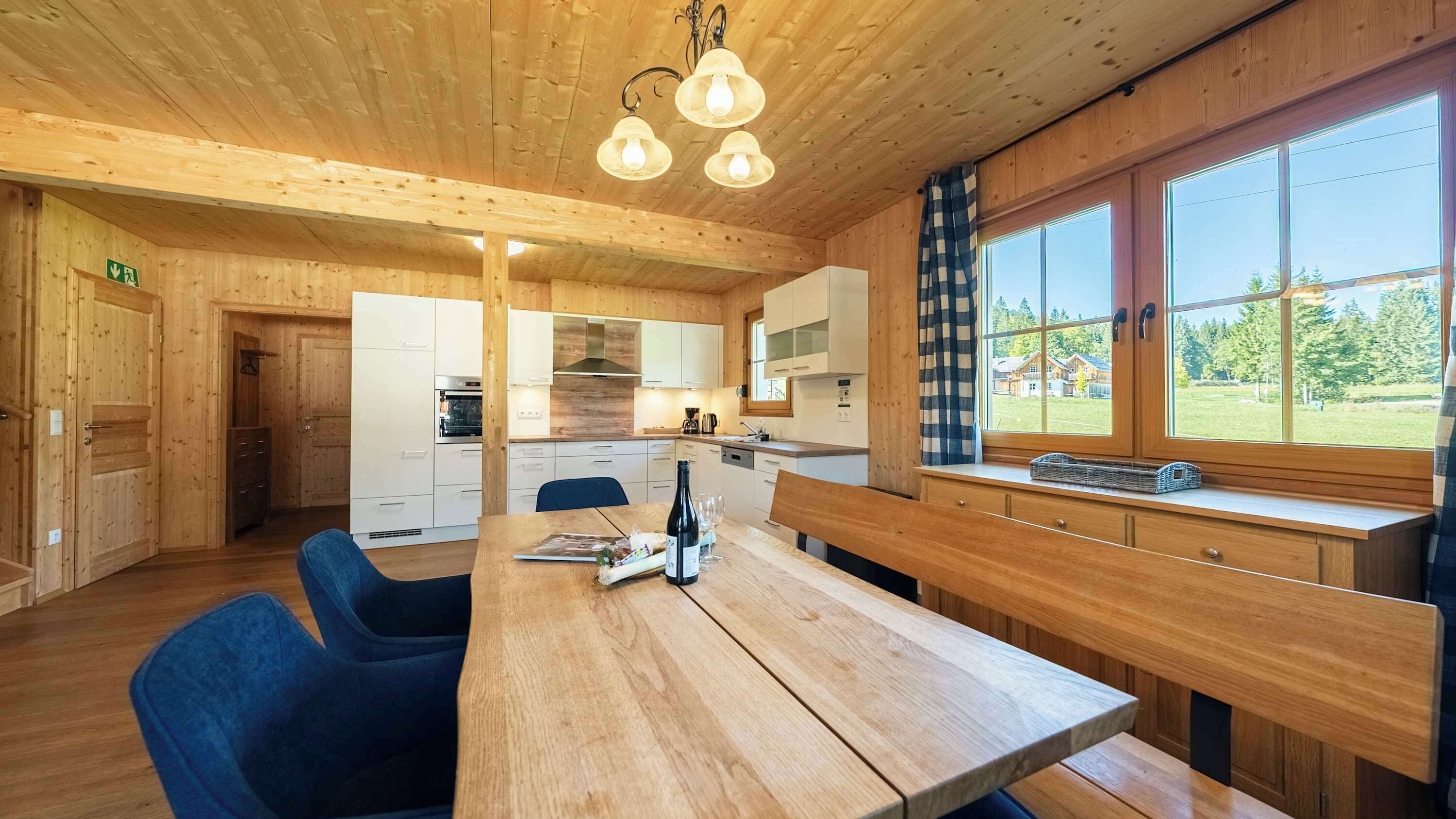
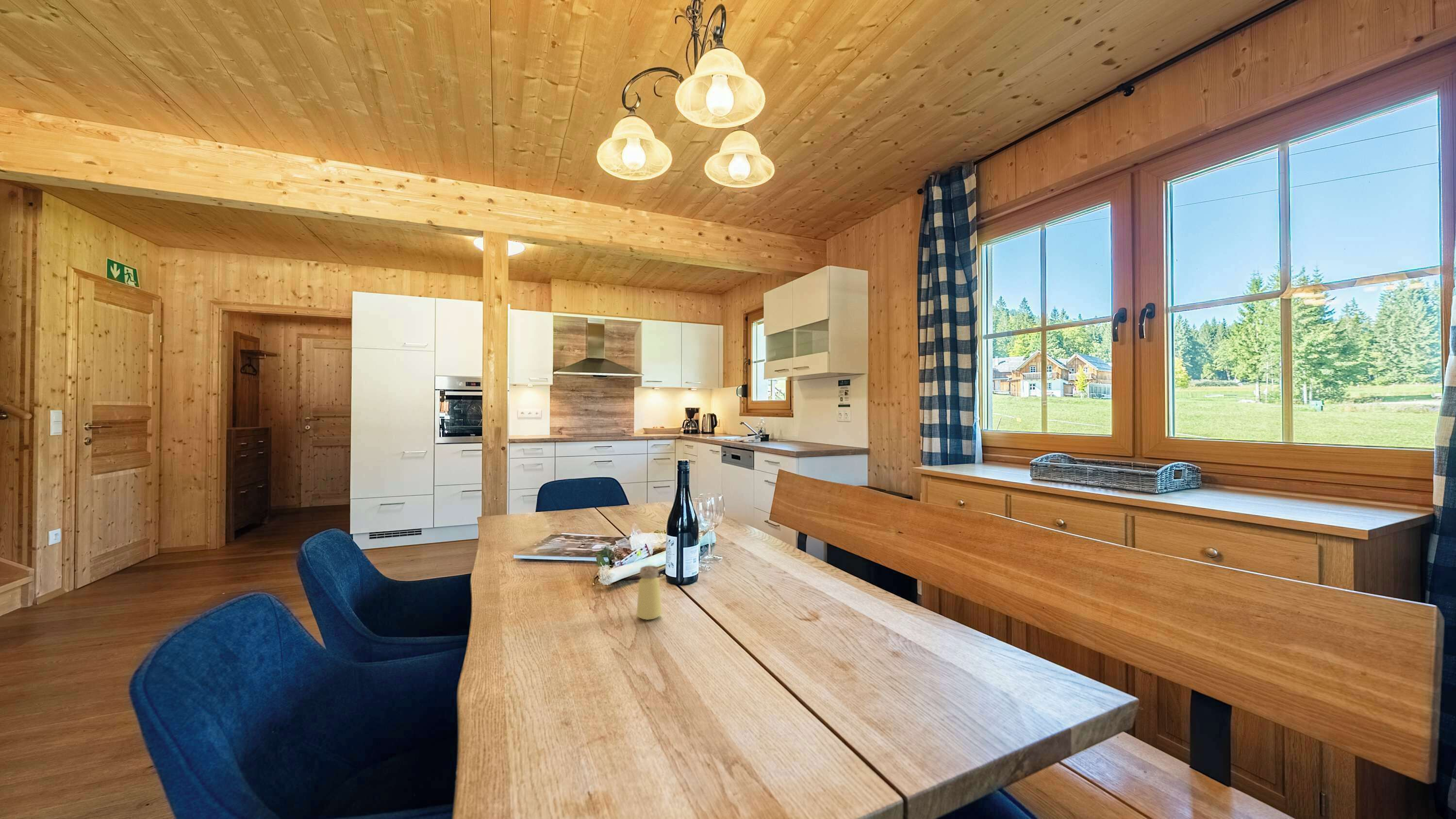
+ saltshaker (649, 591)
